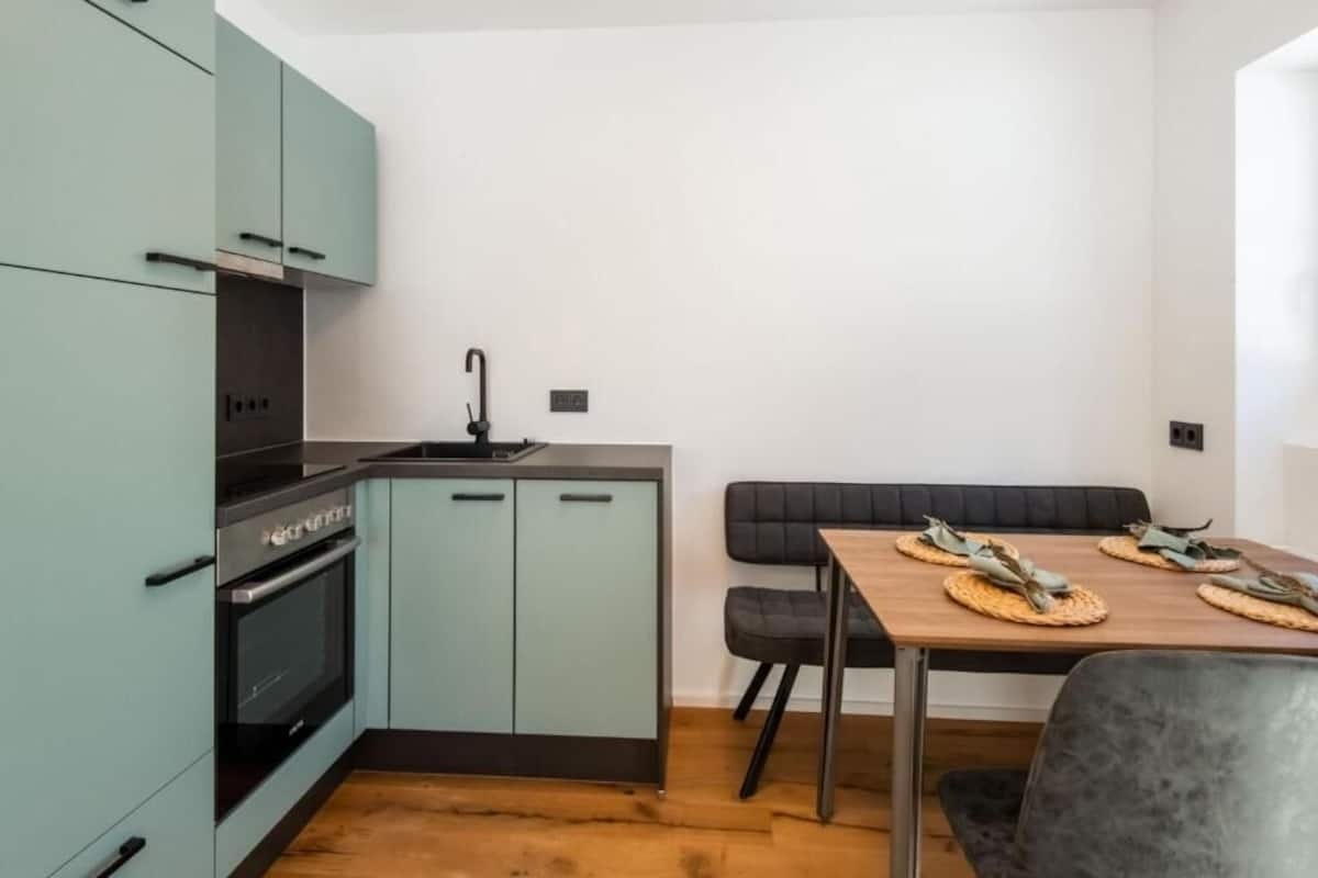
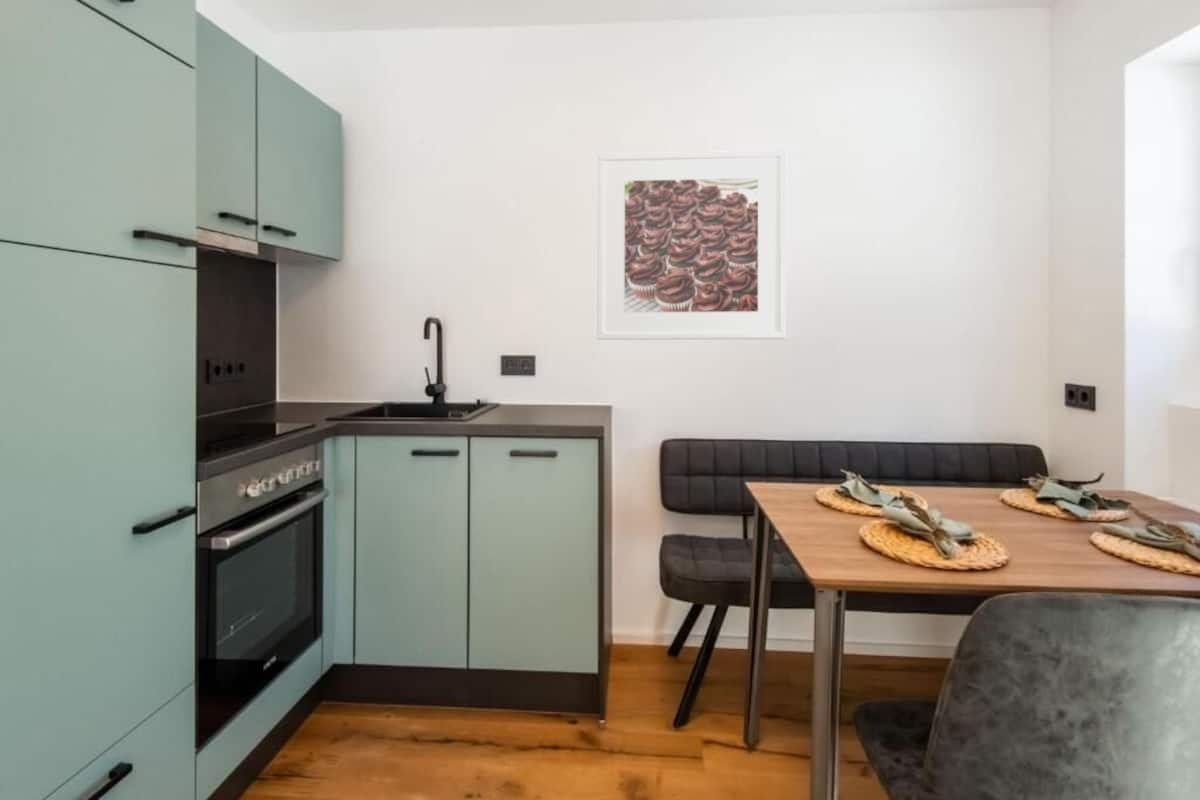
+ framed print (690, 246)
